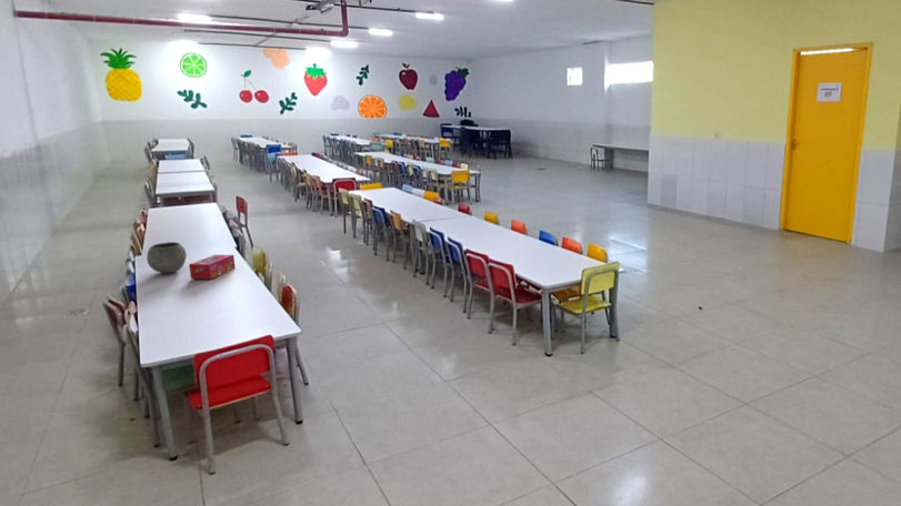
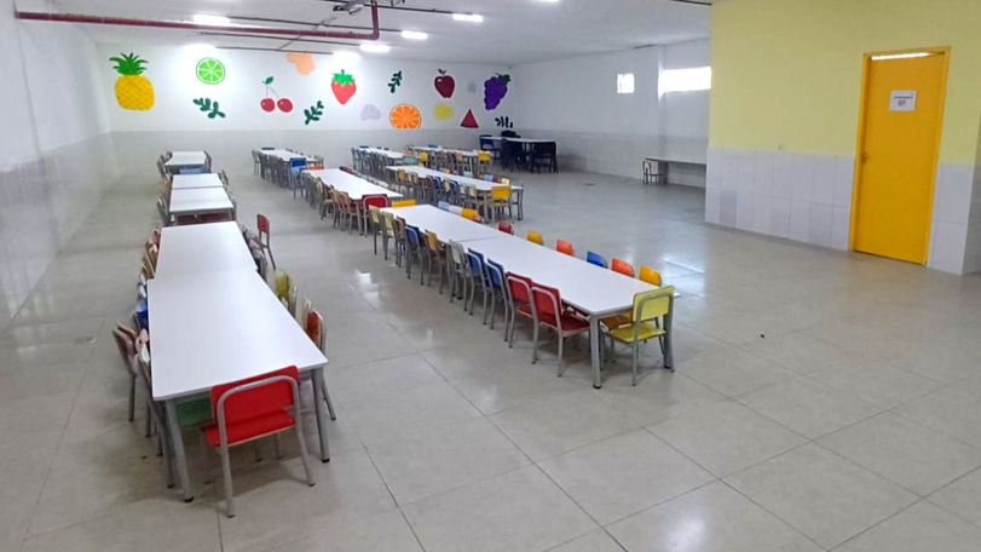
- tissue box (212, 266)
- bowl (167, 257)
